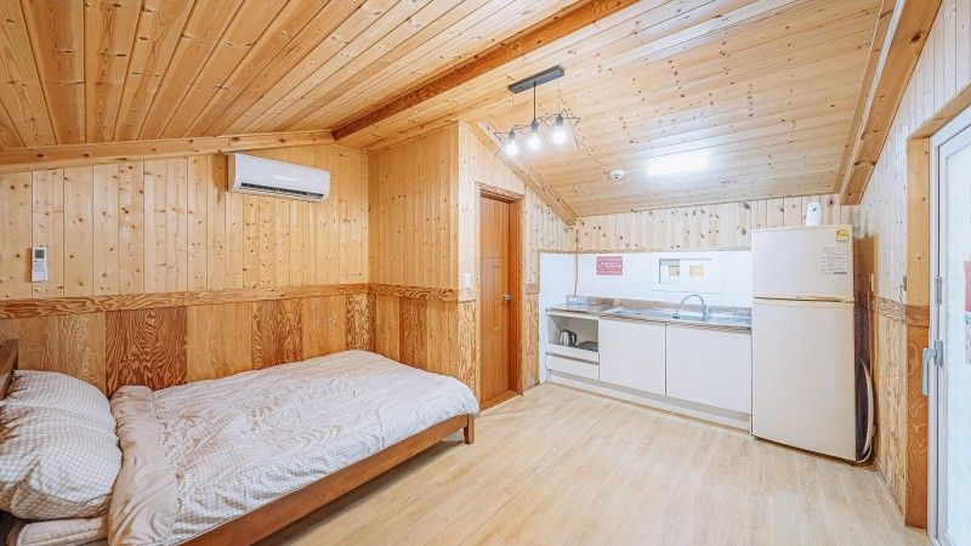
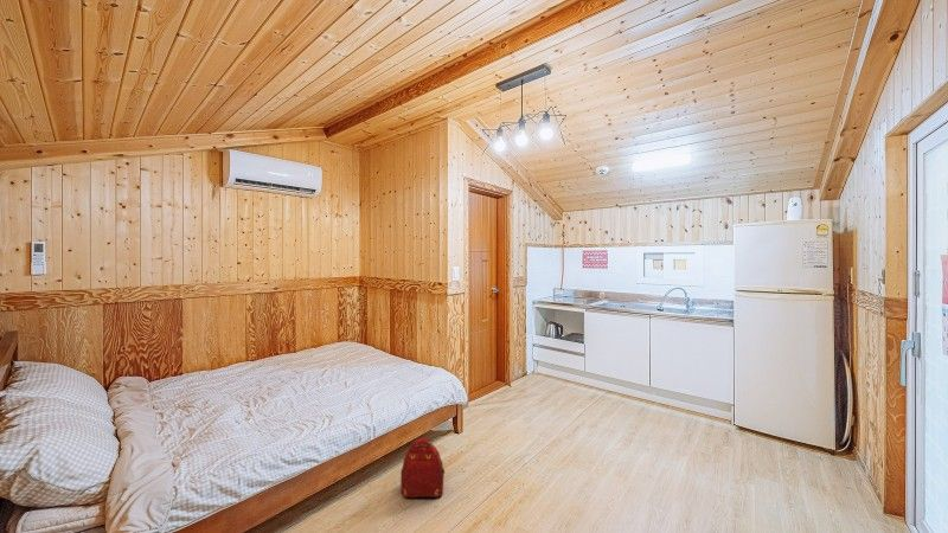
+ backpack (423, 462)
